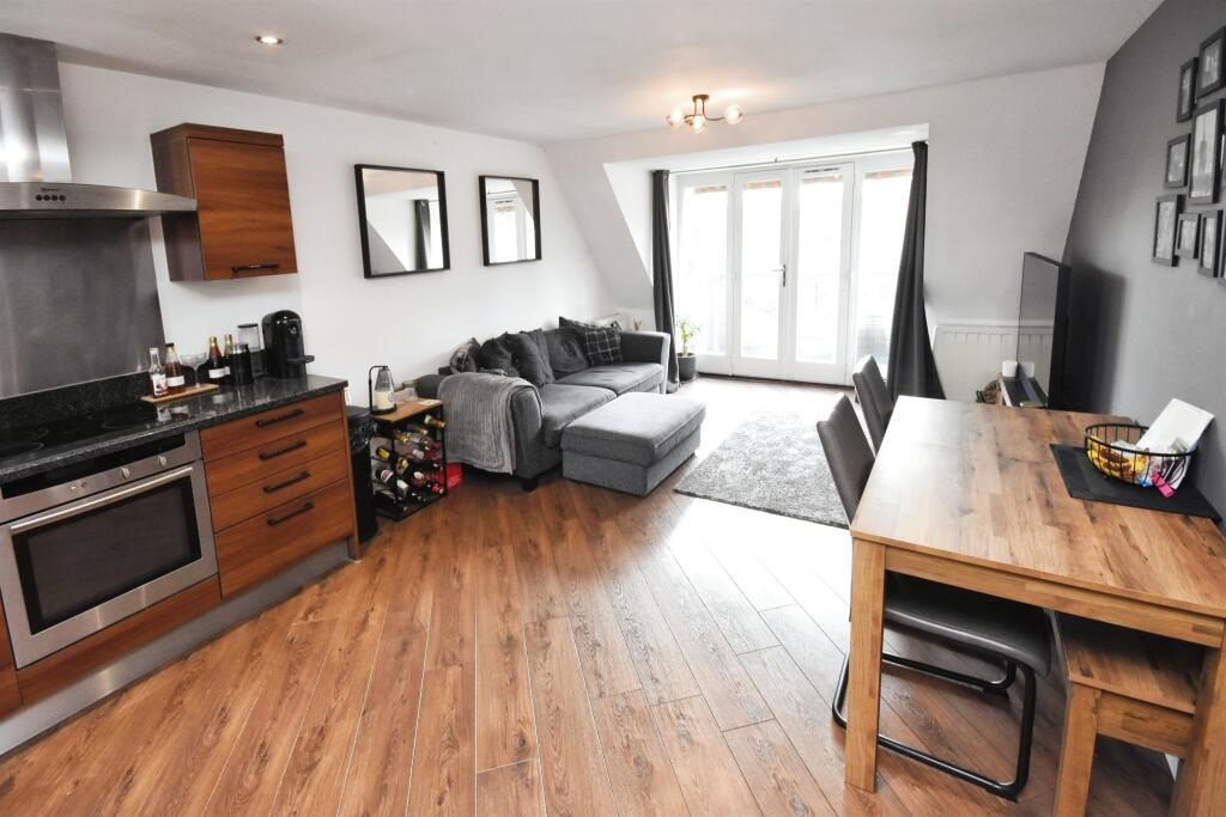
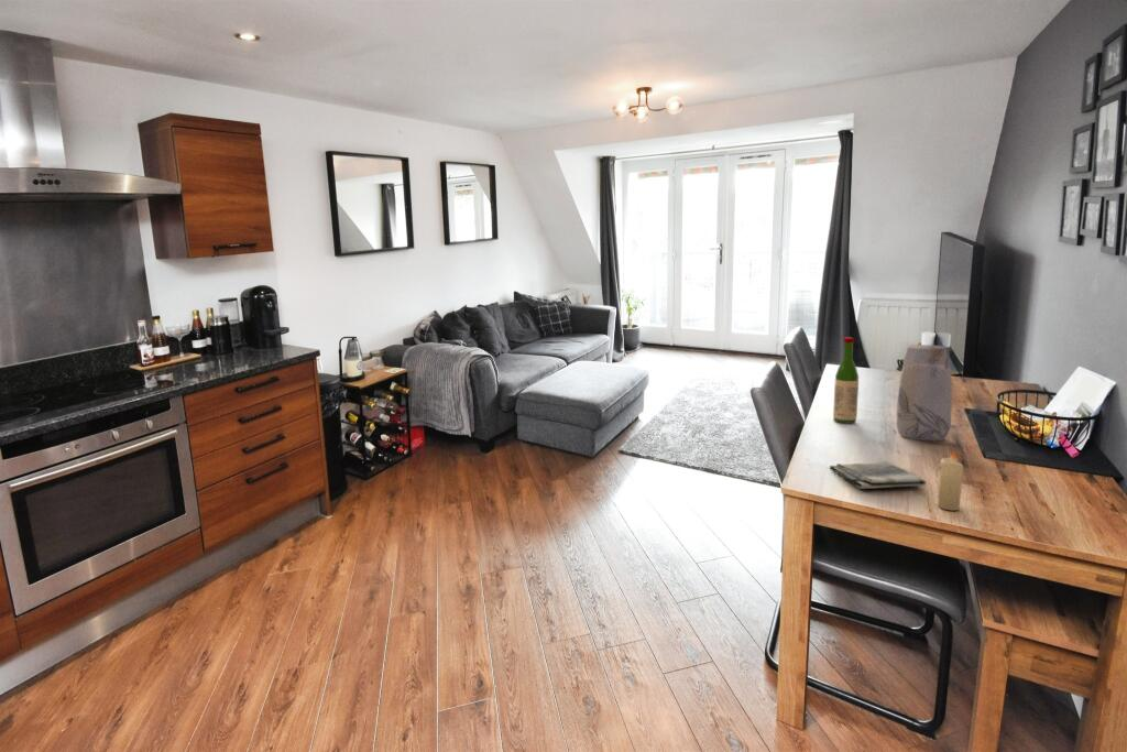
+ vase (924, 391)
+ wine bottle (846, 380)
+ candle (950, 478)
+ dish towel (874, 472)
